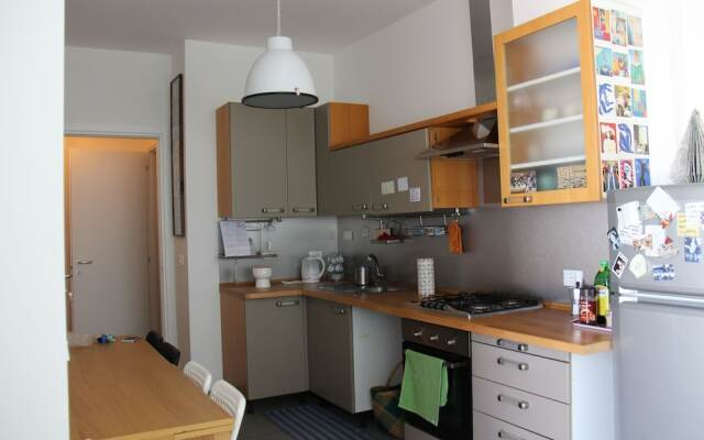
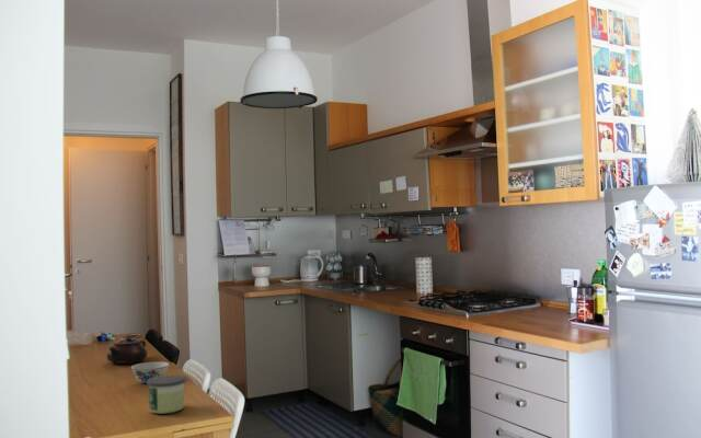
+ chinaware (150, 373)
+ teapot (128, 349)
+ candle (166, 394)
